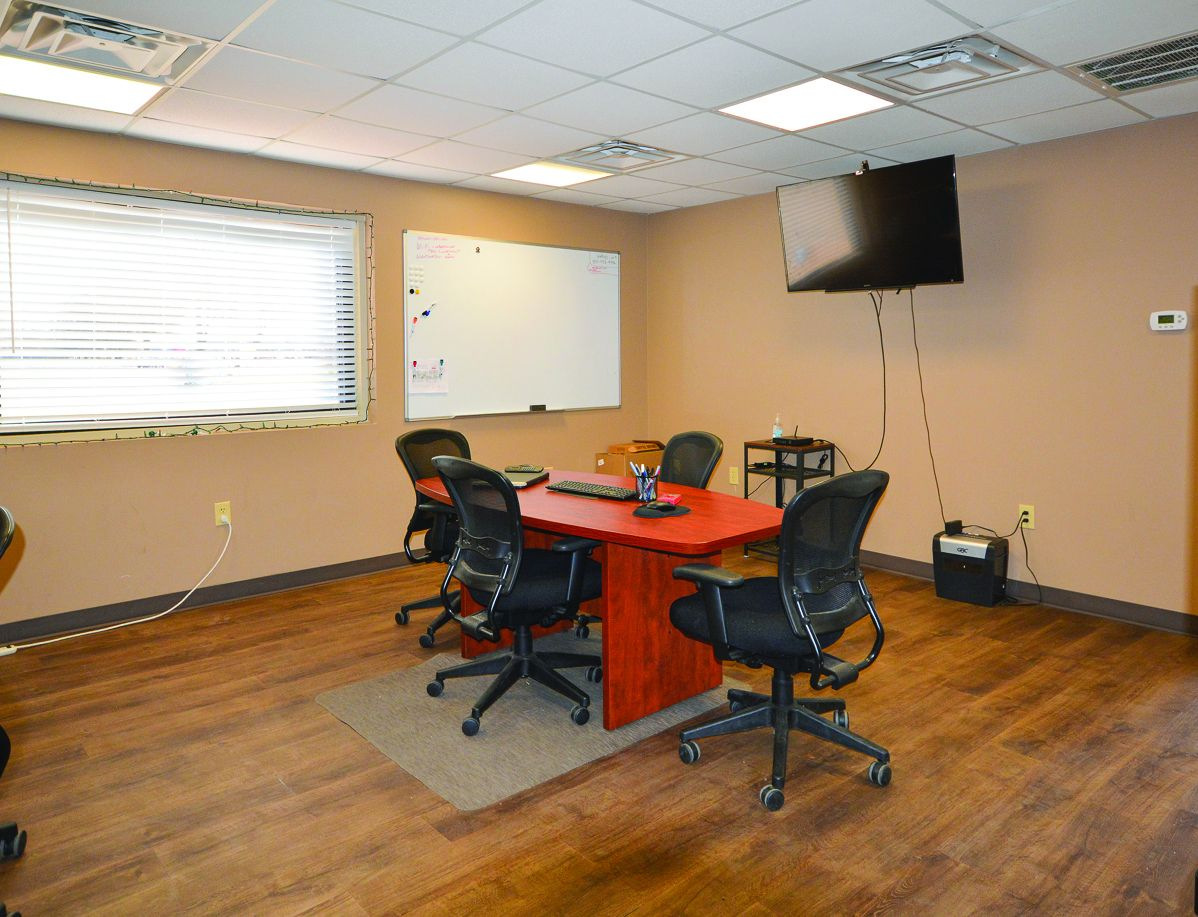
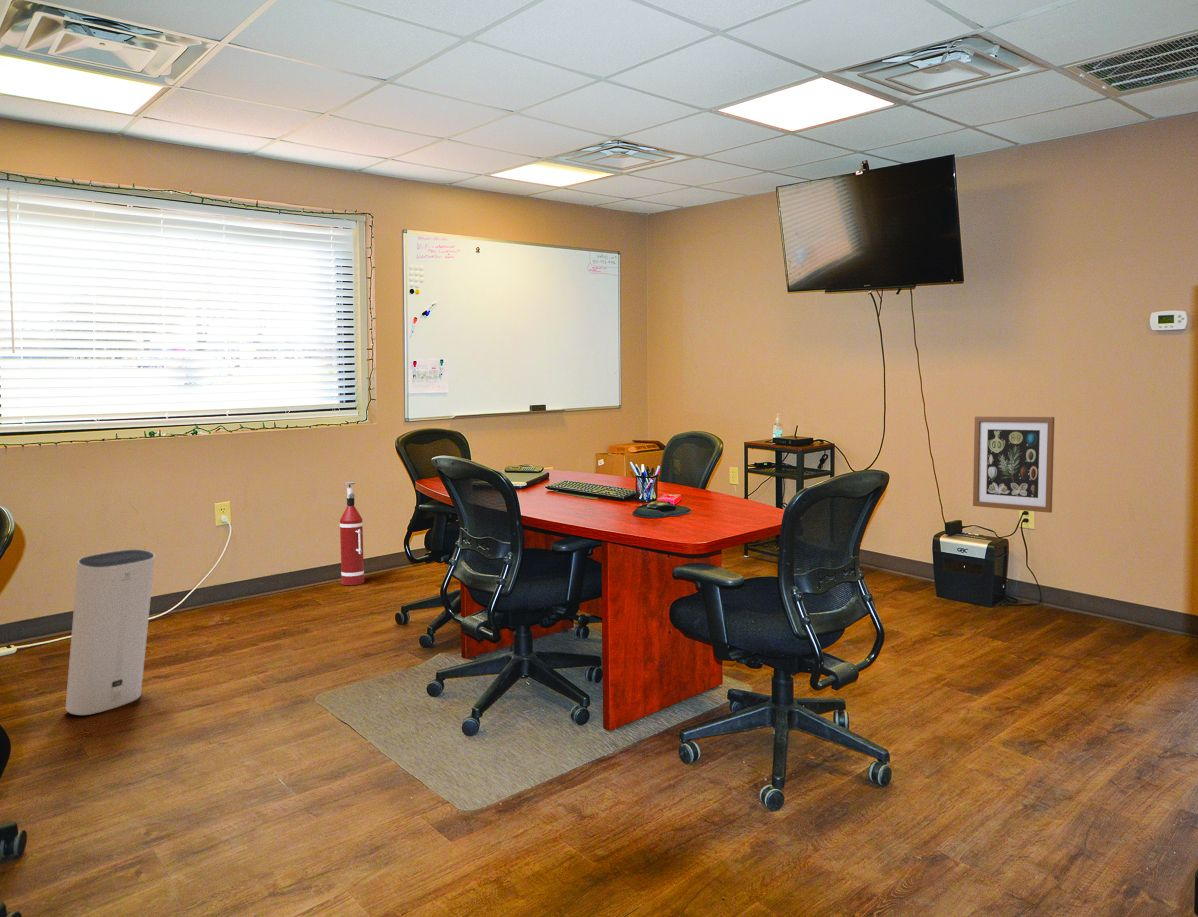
+ fire extinguisher (353, 533)
+ wall art (1012, 463)
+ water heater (110, 630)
